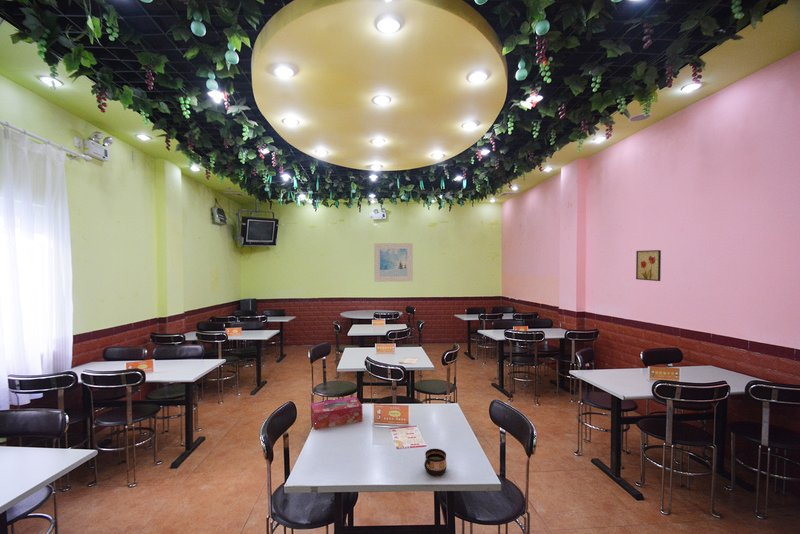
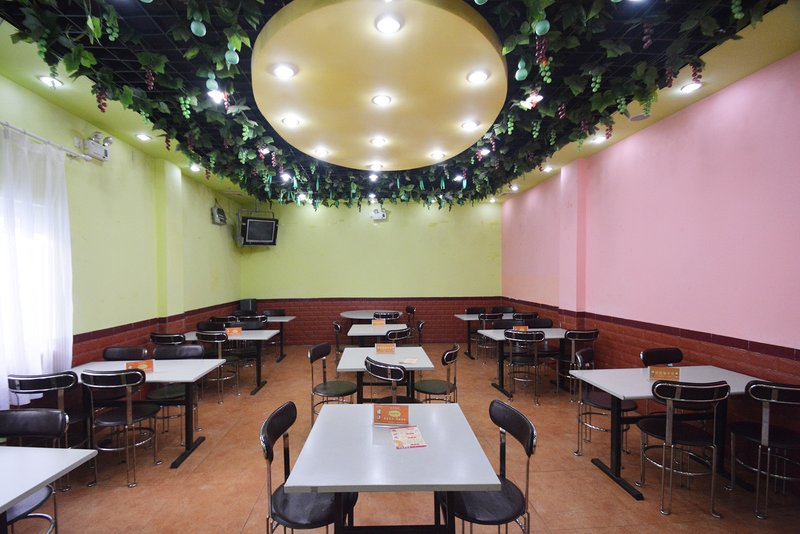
- tissue box (336, 412)
- wall art (648, 265)
- cup (434, 462)
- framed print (393, 262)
